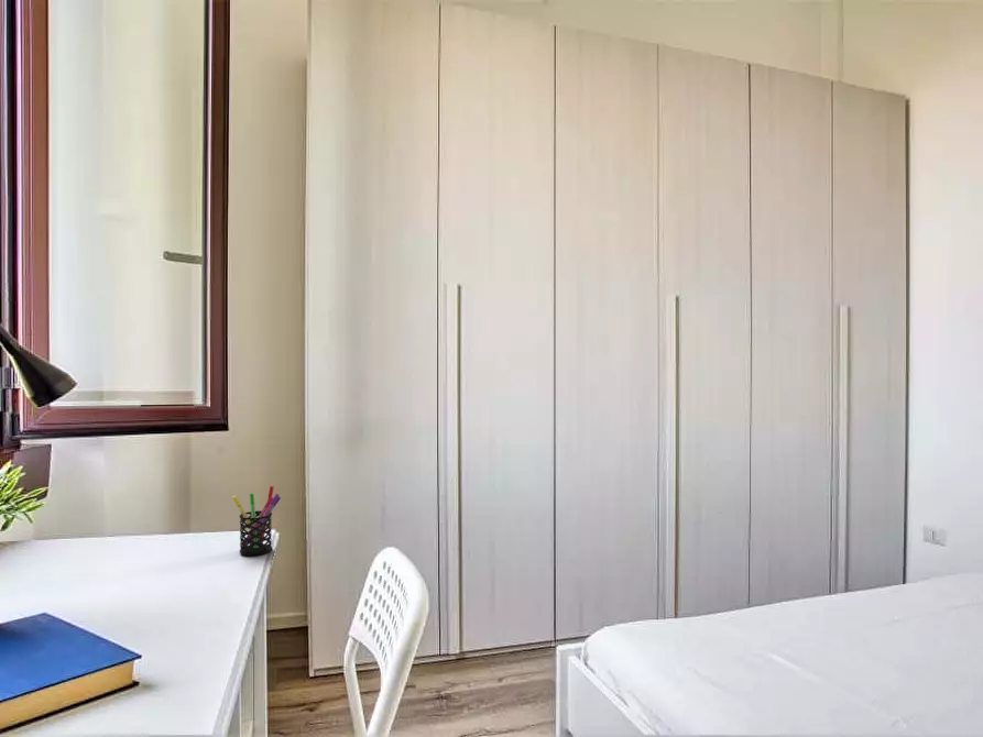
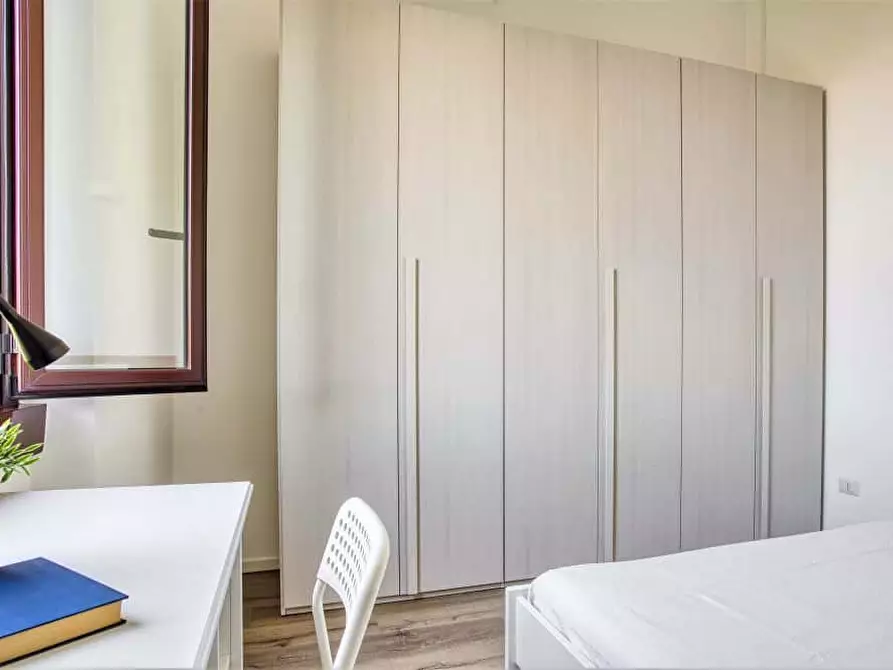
- pen holder (256, 518)
